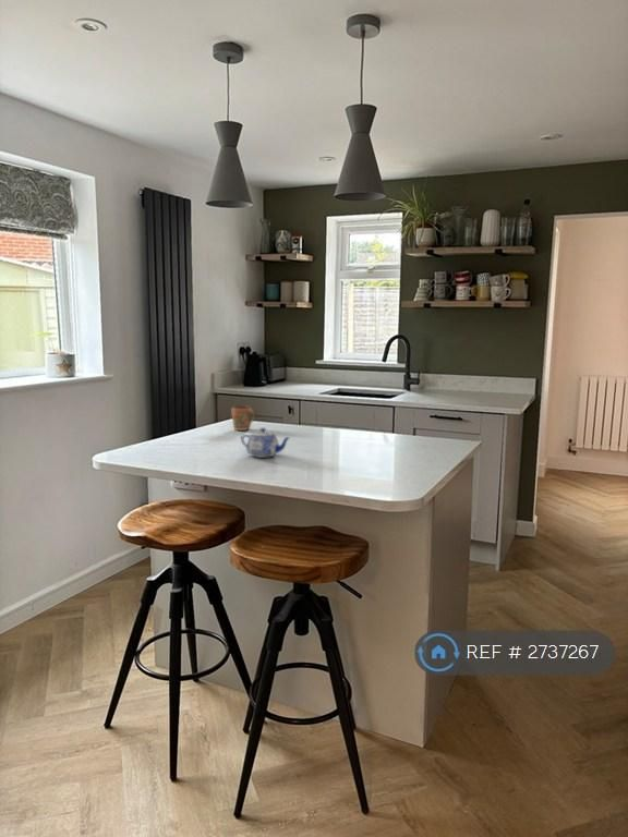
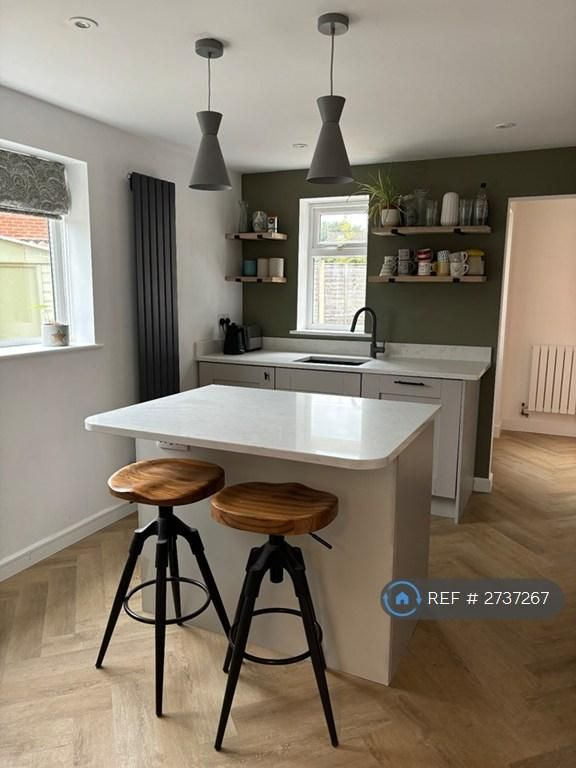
- mug (242, 417)
- teapot (265, 441)
